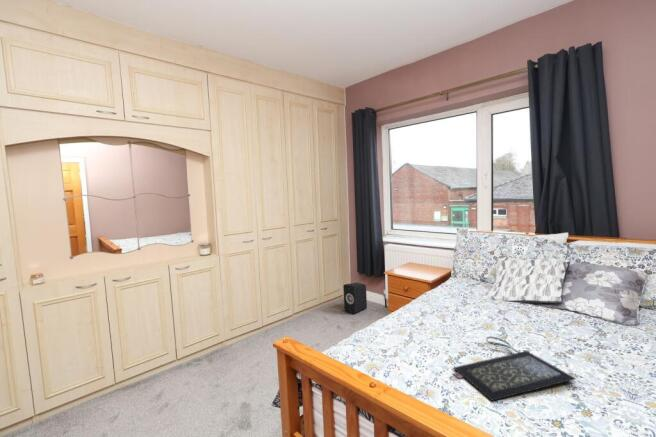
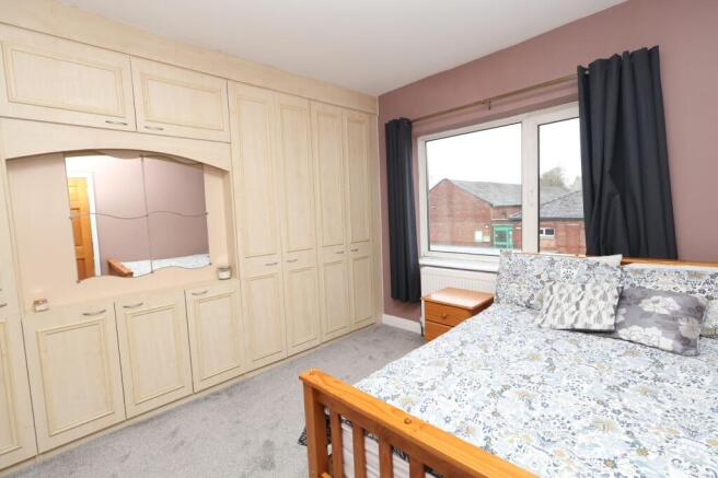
- clutch bag (513, 370)
- speaker (354, 296)
